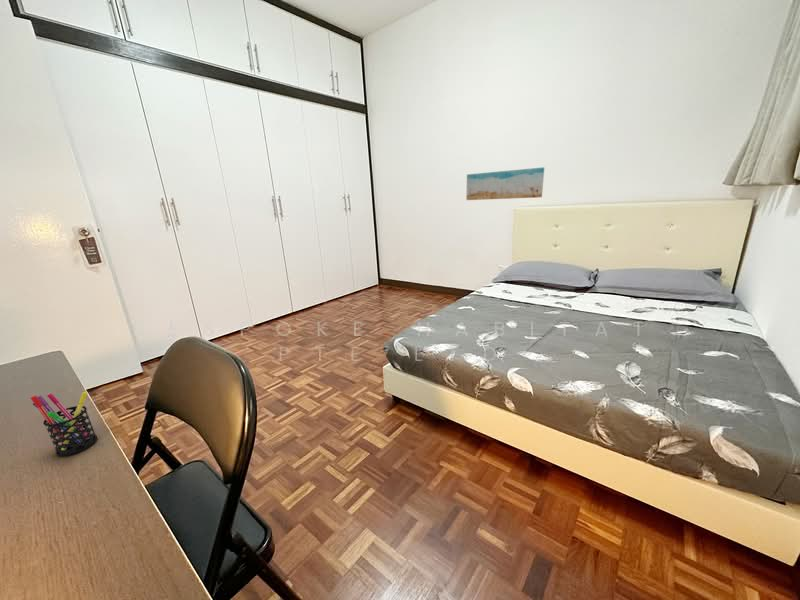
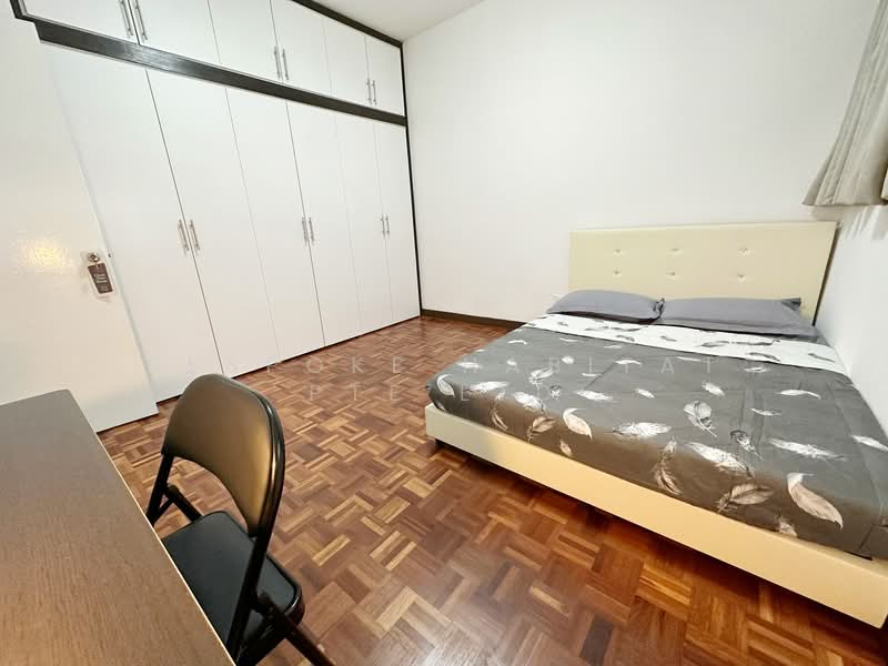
- wall art (502, 185)
- pen holder (63, 421)
